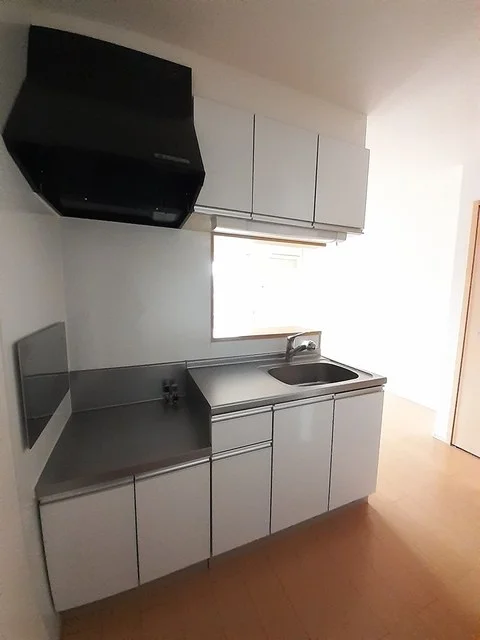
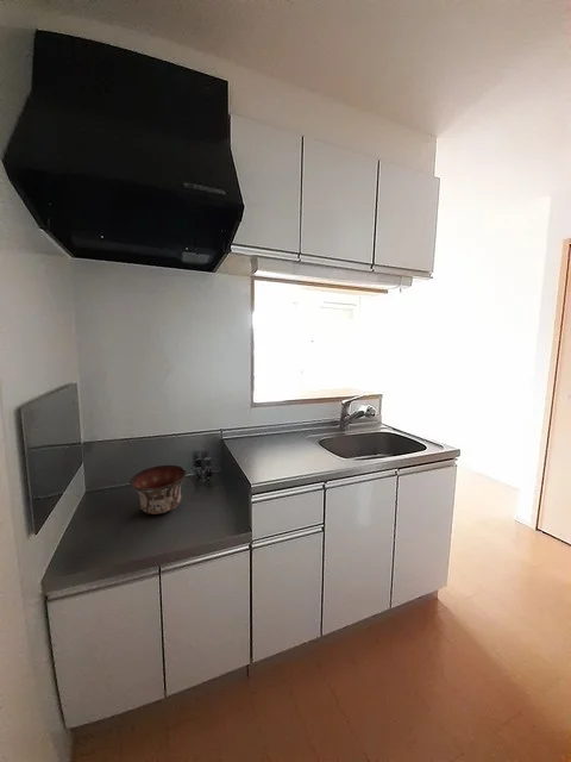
+ bowl (159, 492)
